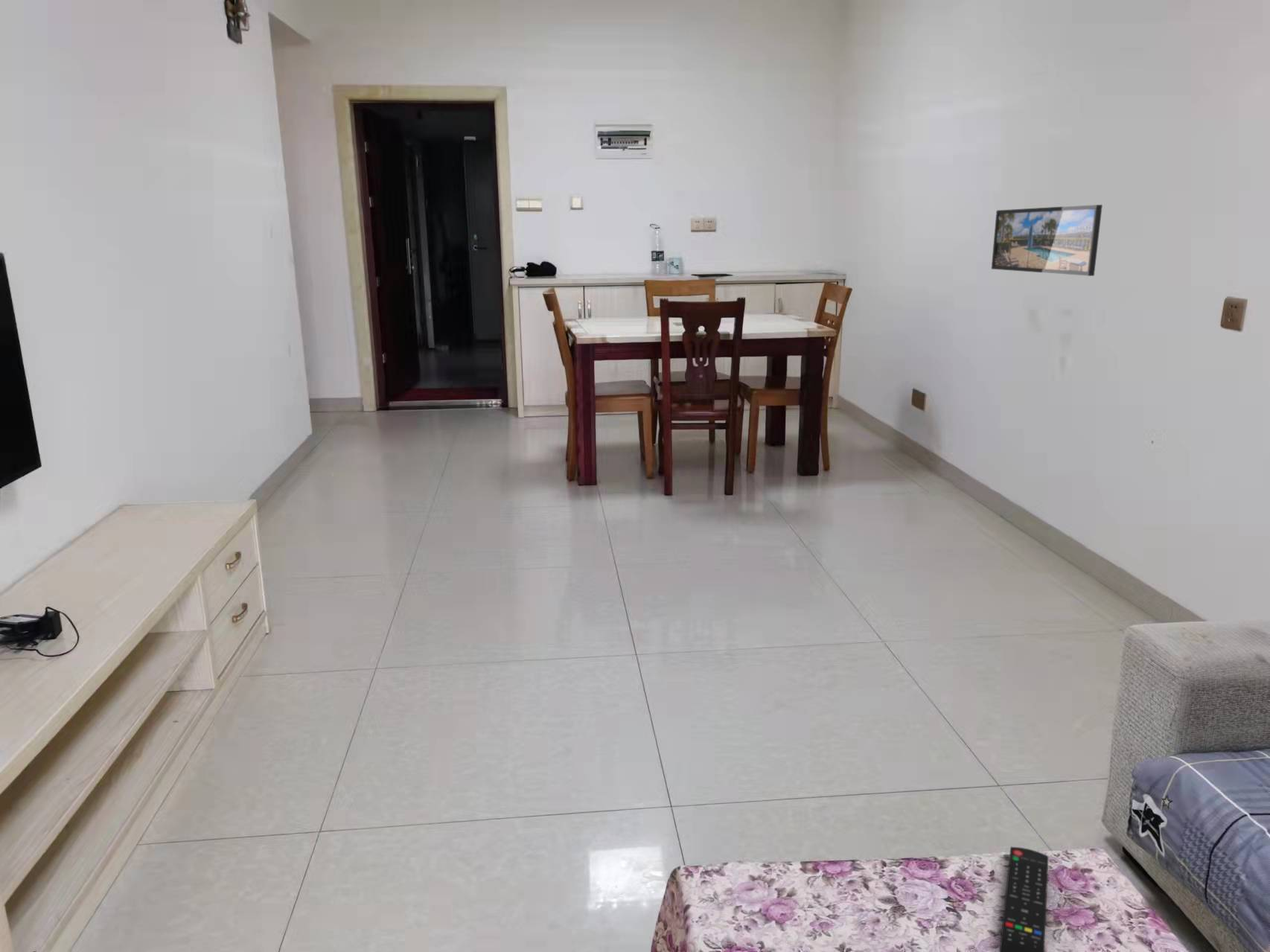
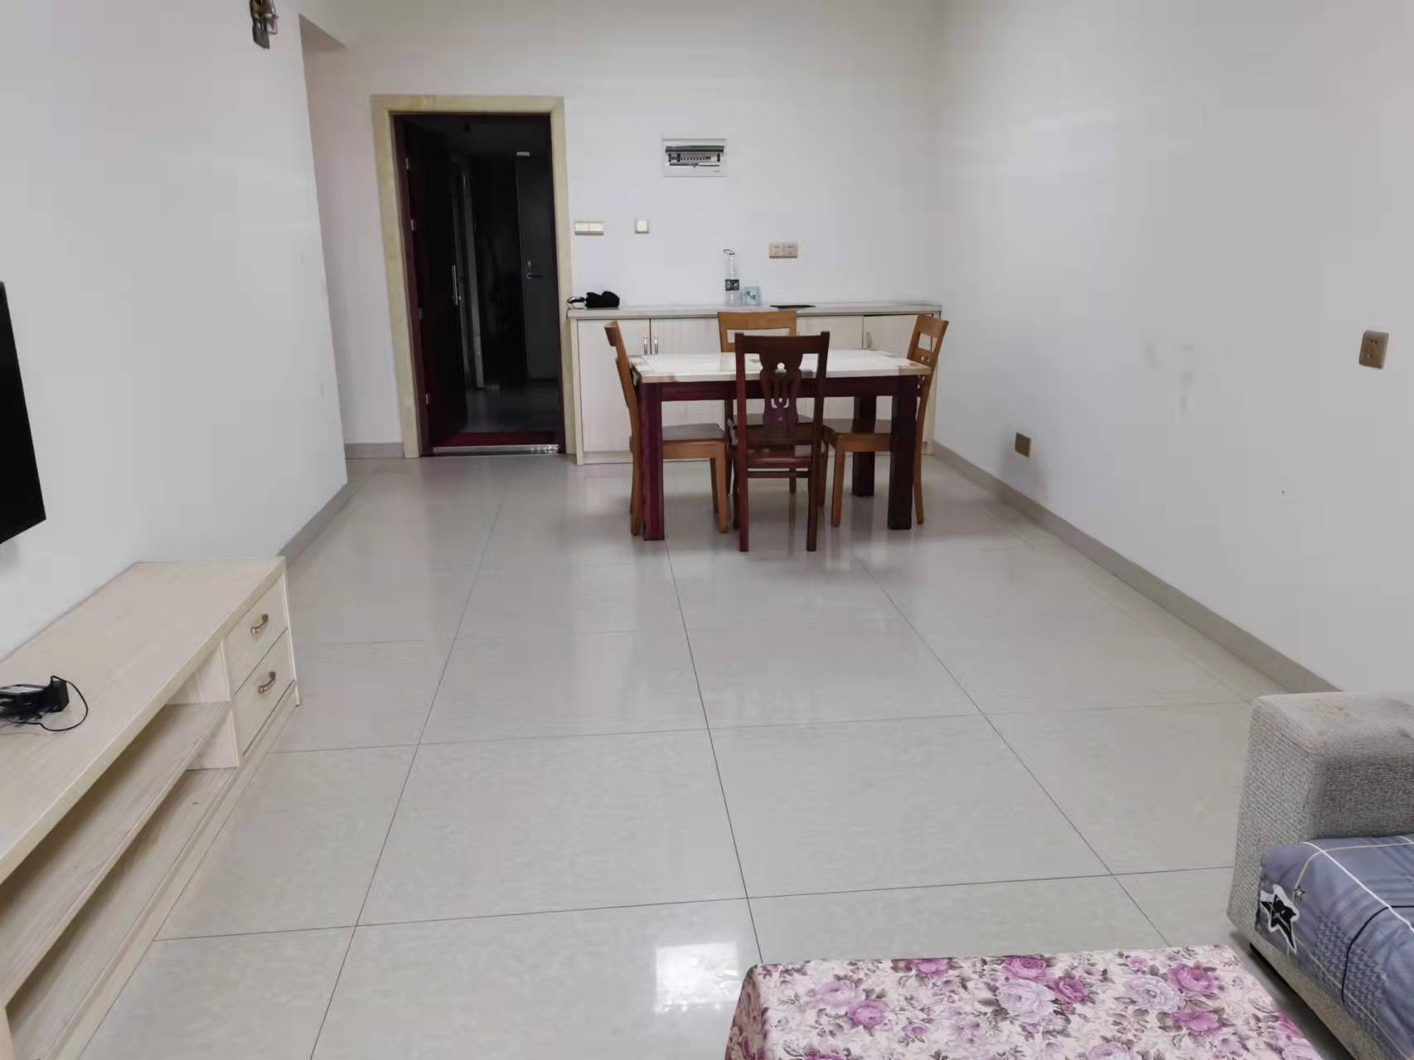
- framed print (1041, 240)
- remote control (1025, 904)
